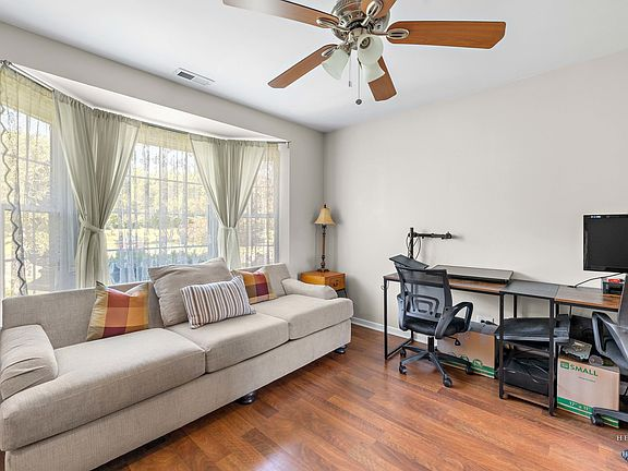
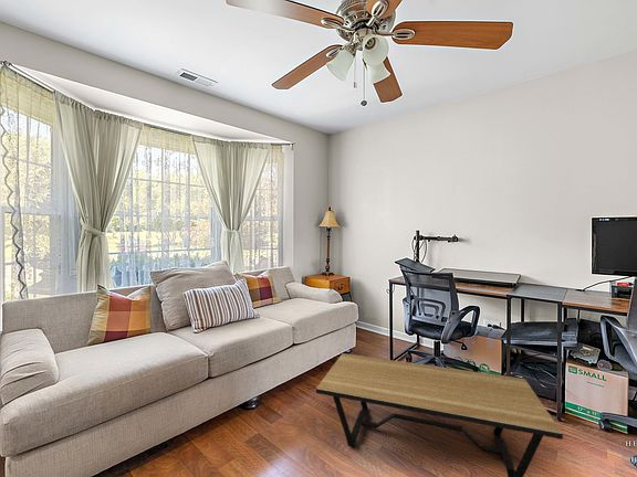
+ coffee table (424, 411)
